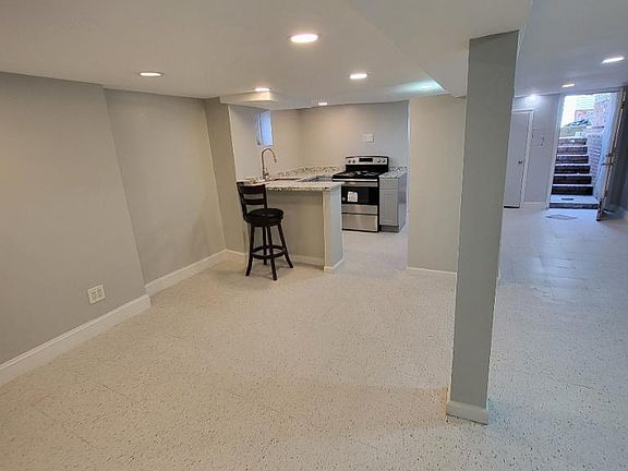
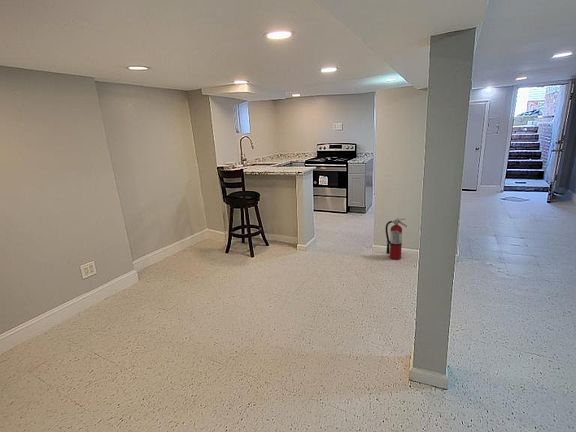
+ fire extinguisher (395, 237)
